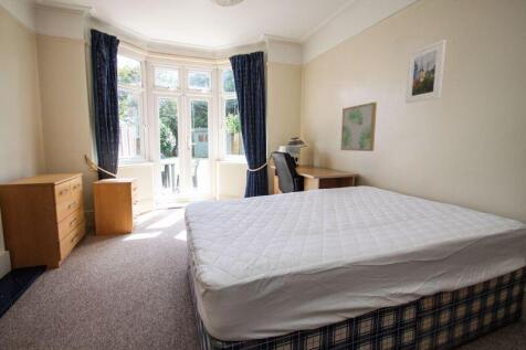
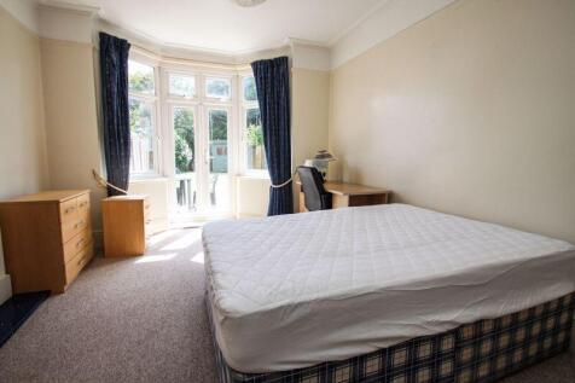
- wall art (357, 128)
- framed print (423, 74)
